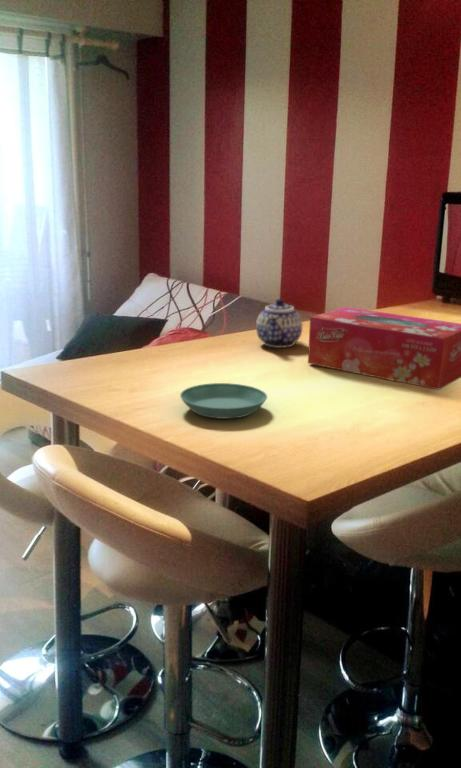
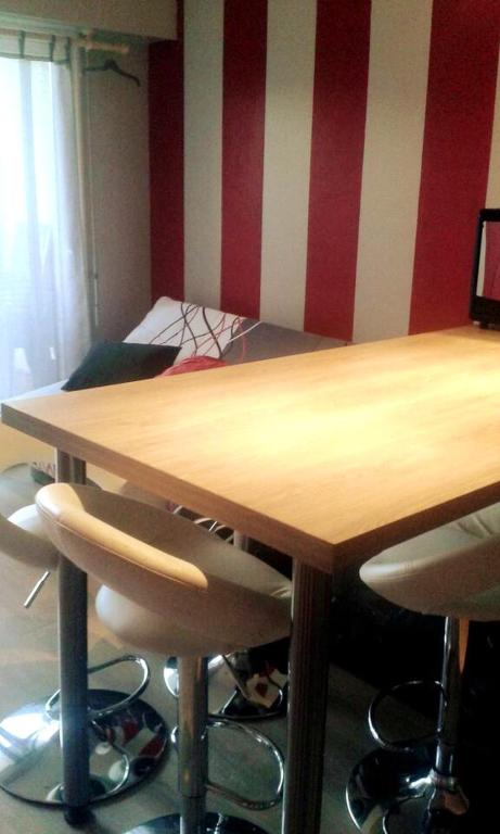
- saucer (223, 402)
- teapot (279, 321)
- tissue box (388, 344)
